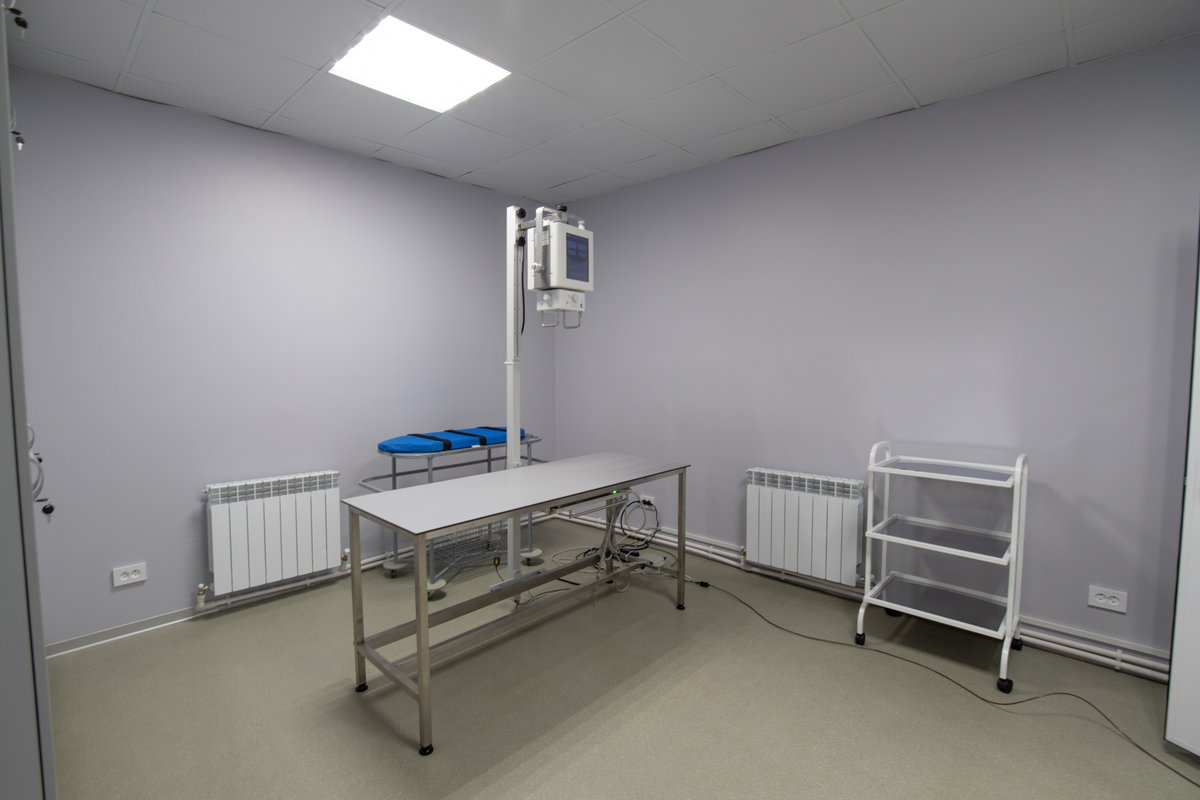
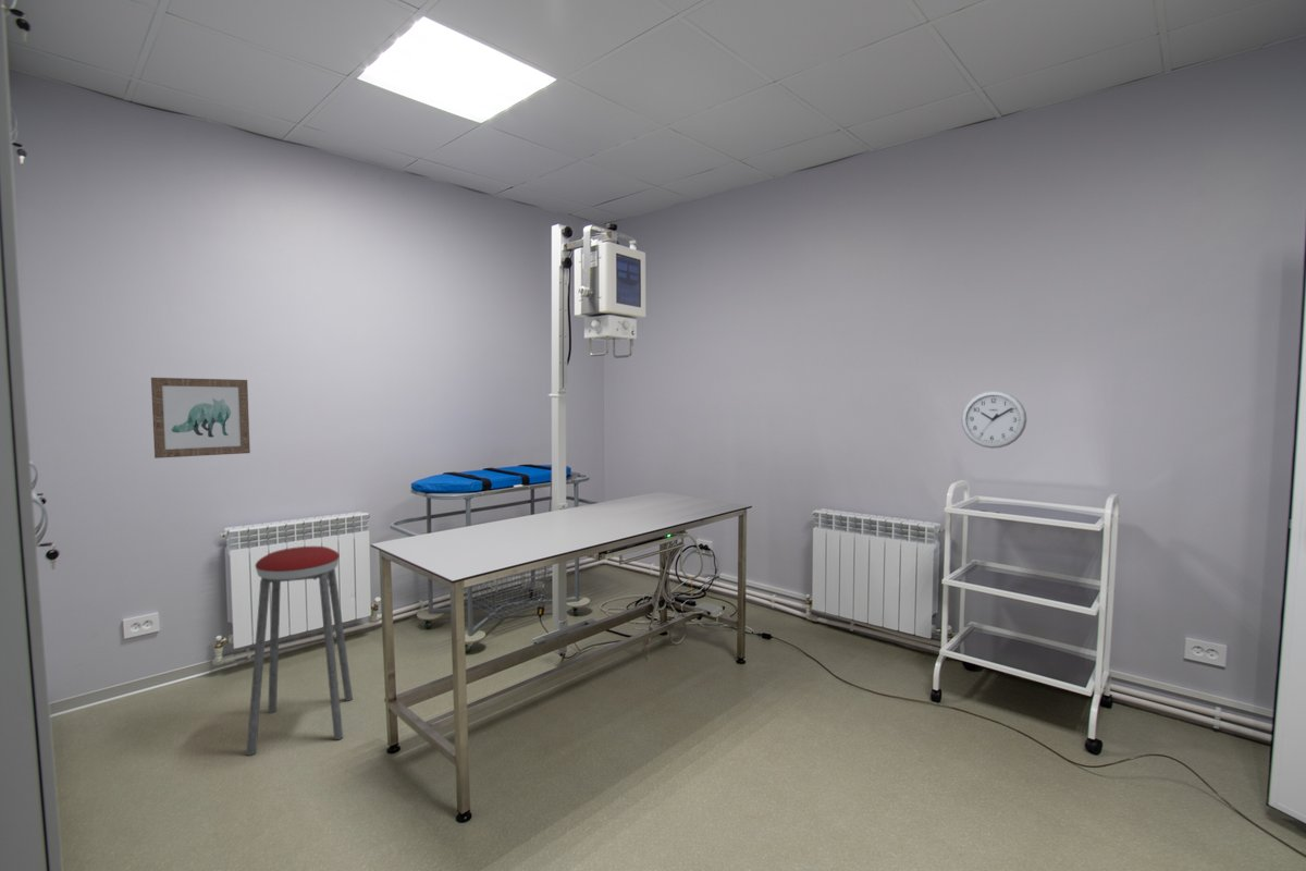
+ wall clock (993, 419)
+ music stool (278, 638)
+ wall art (202, 417)
